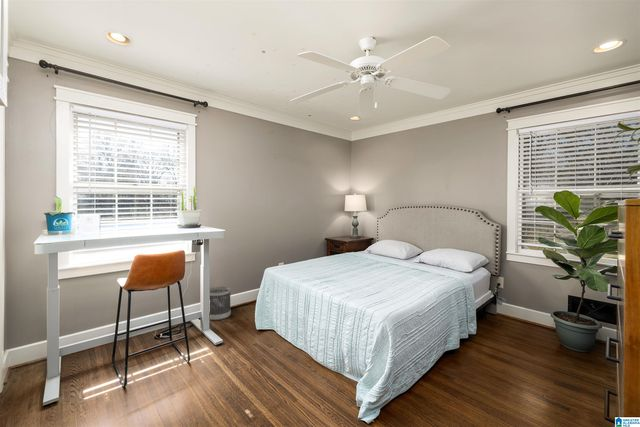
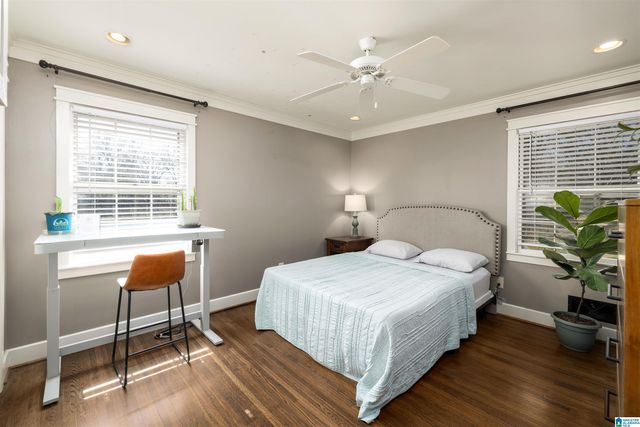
- wastebasket (218, 303)
